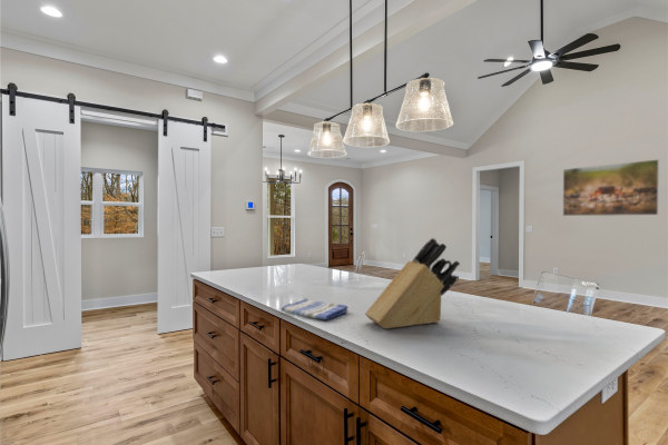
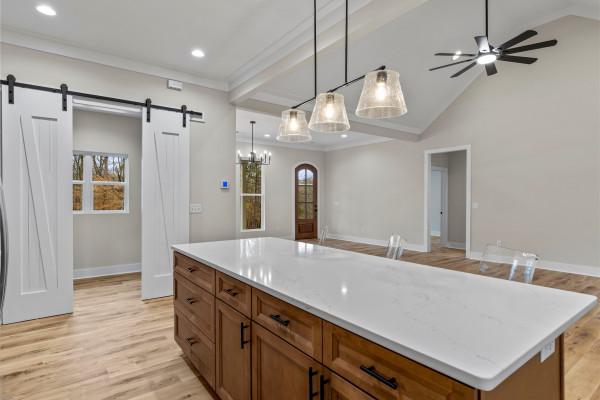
- knife block (413, 279)
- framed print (606, 189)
- dish towel (314, 308)
